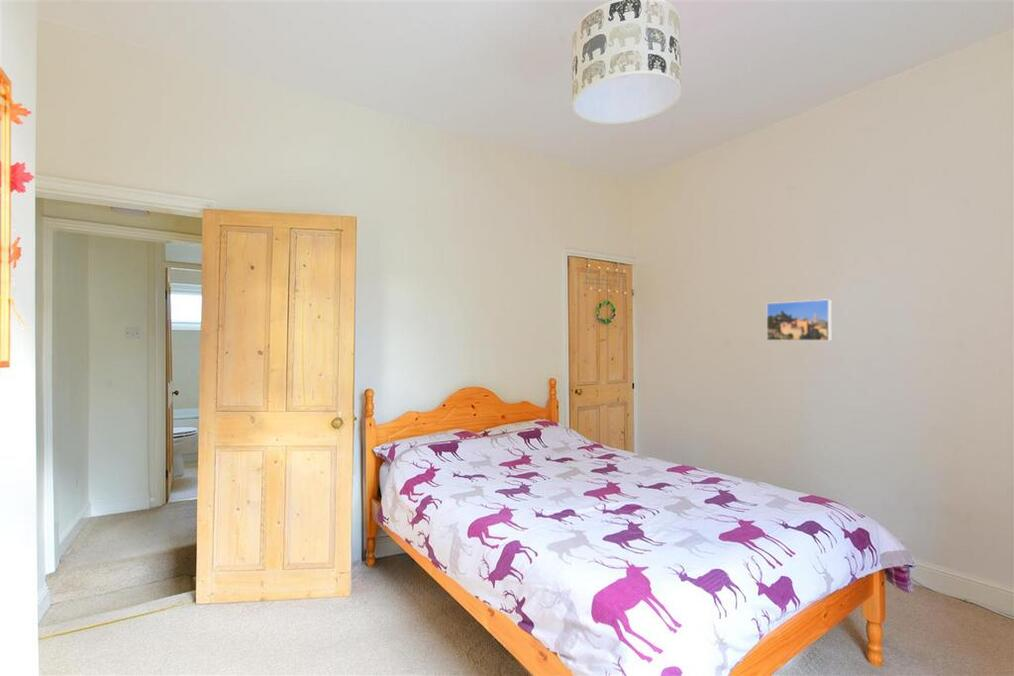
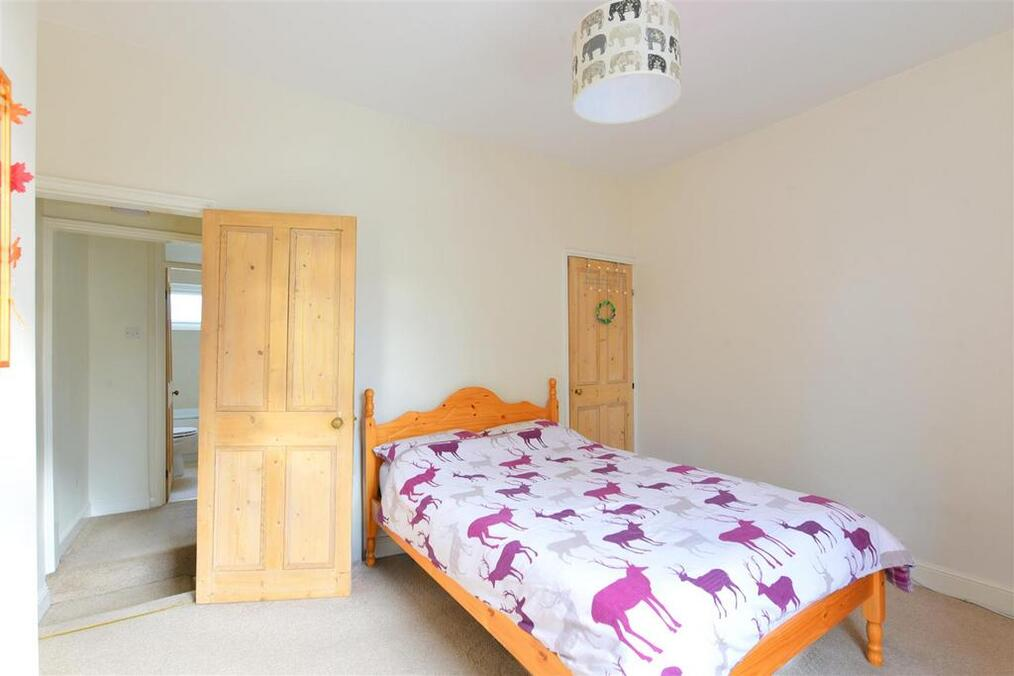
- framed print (797, 321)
